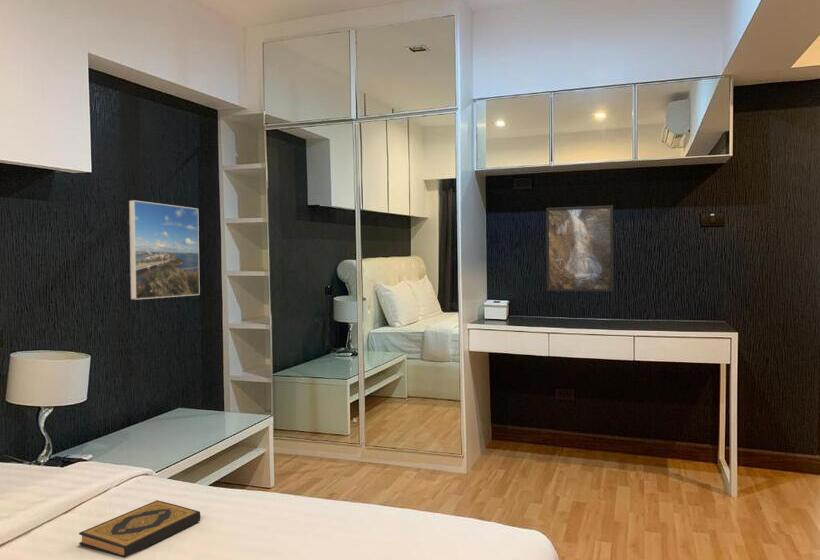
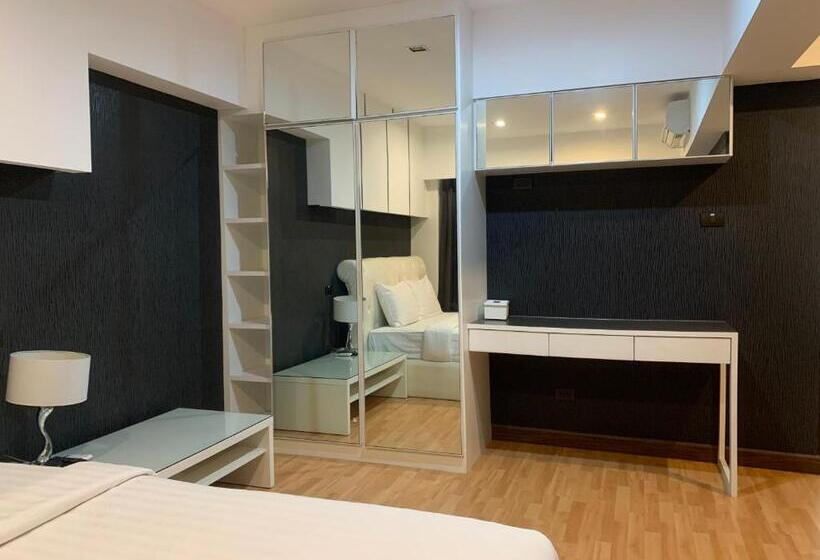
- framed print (579, 249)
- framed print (166, 251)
- hardback book (142, 526)
